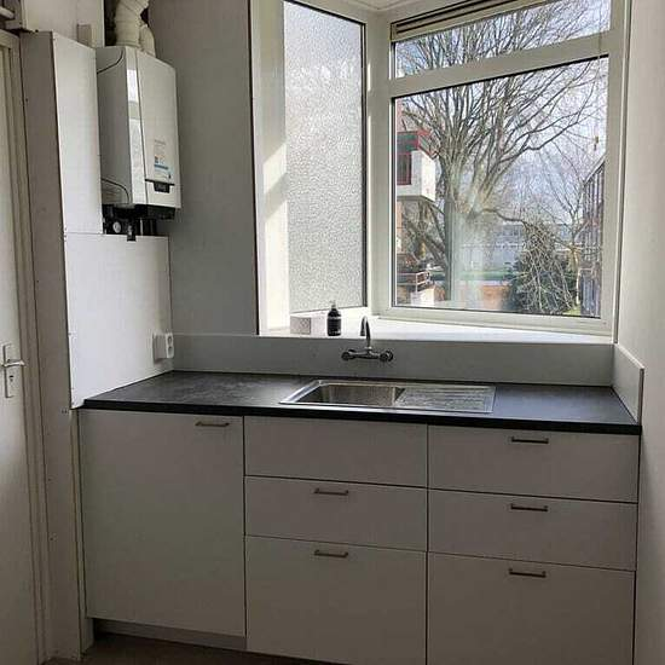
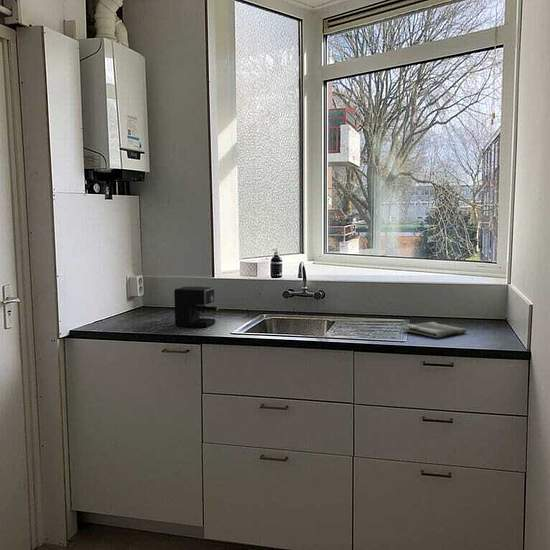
+ dish towel (433, 328)
+ coffee maker (201, 303)
